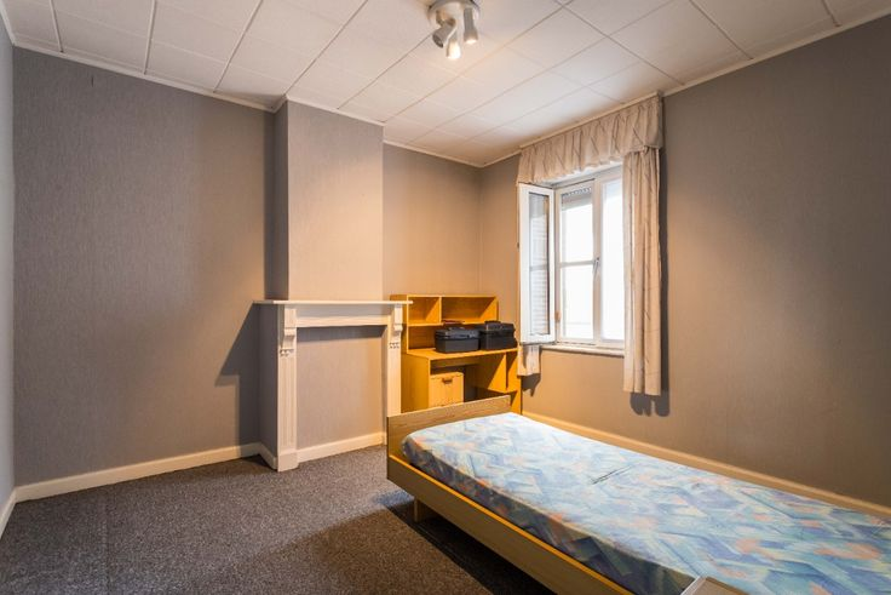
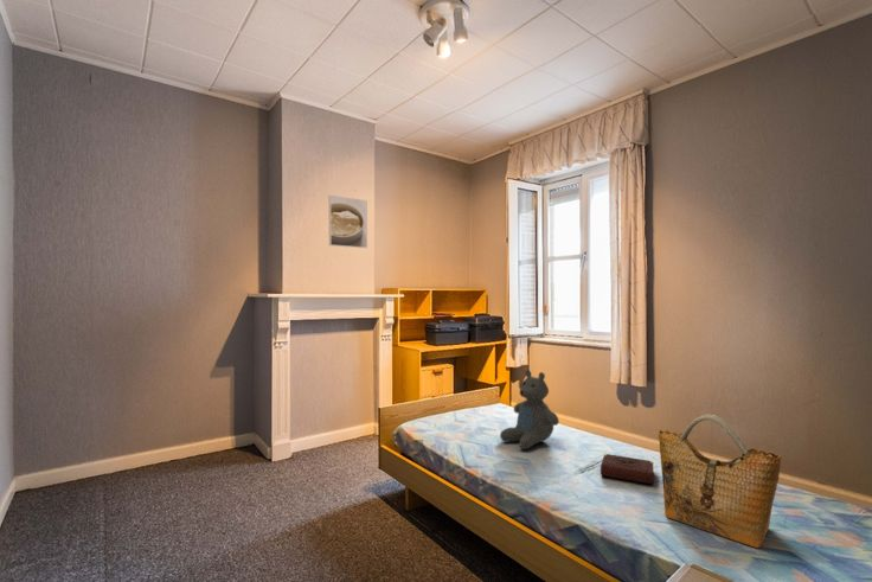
+ book (627, 467)
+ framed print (348, 222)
+ grocery bag (714, 469)
+ teddy bear (527, 407)
